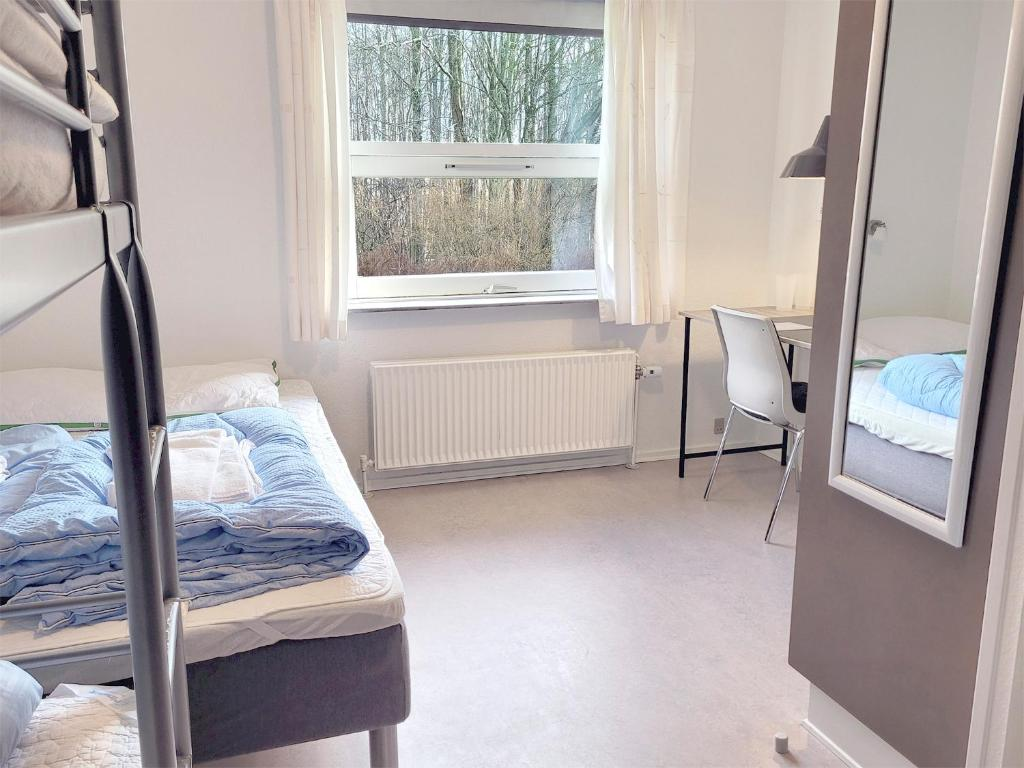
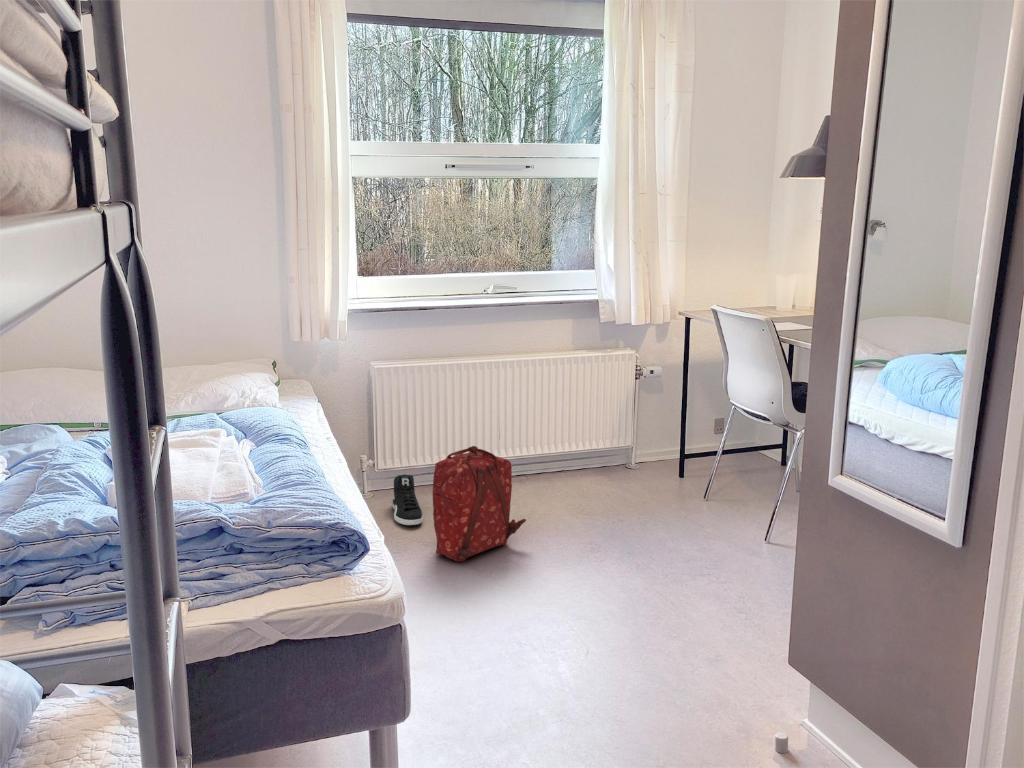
+ backpack (478, 499)
+ sneaker (405, 496)
